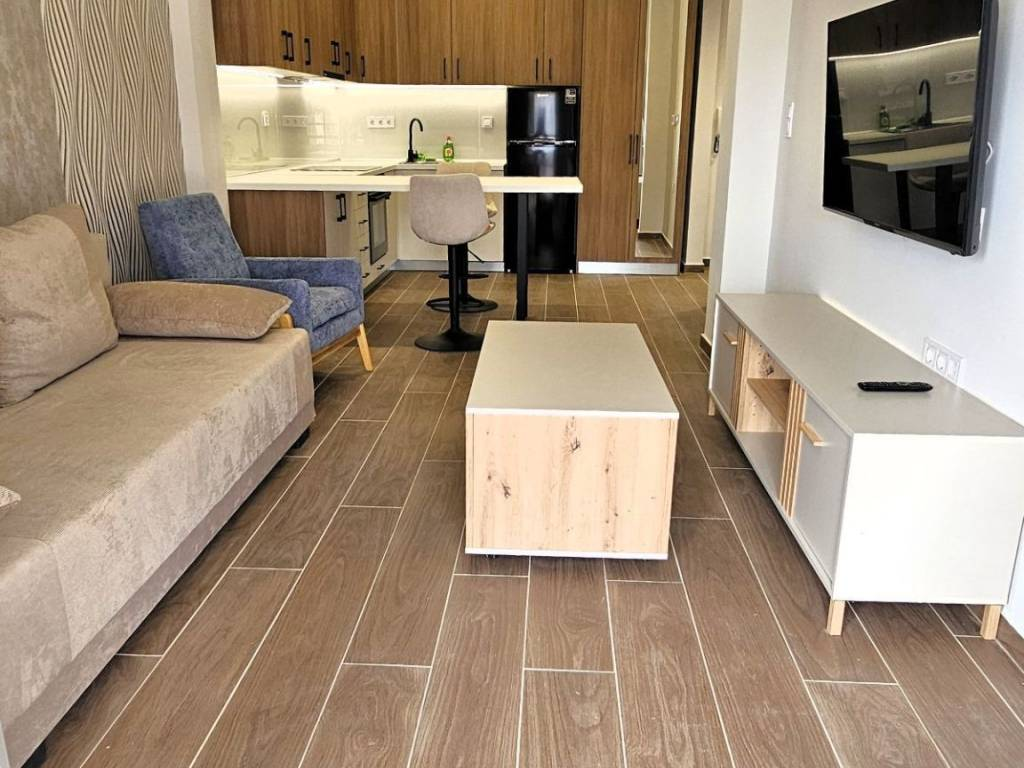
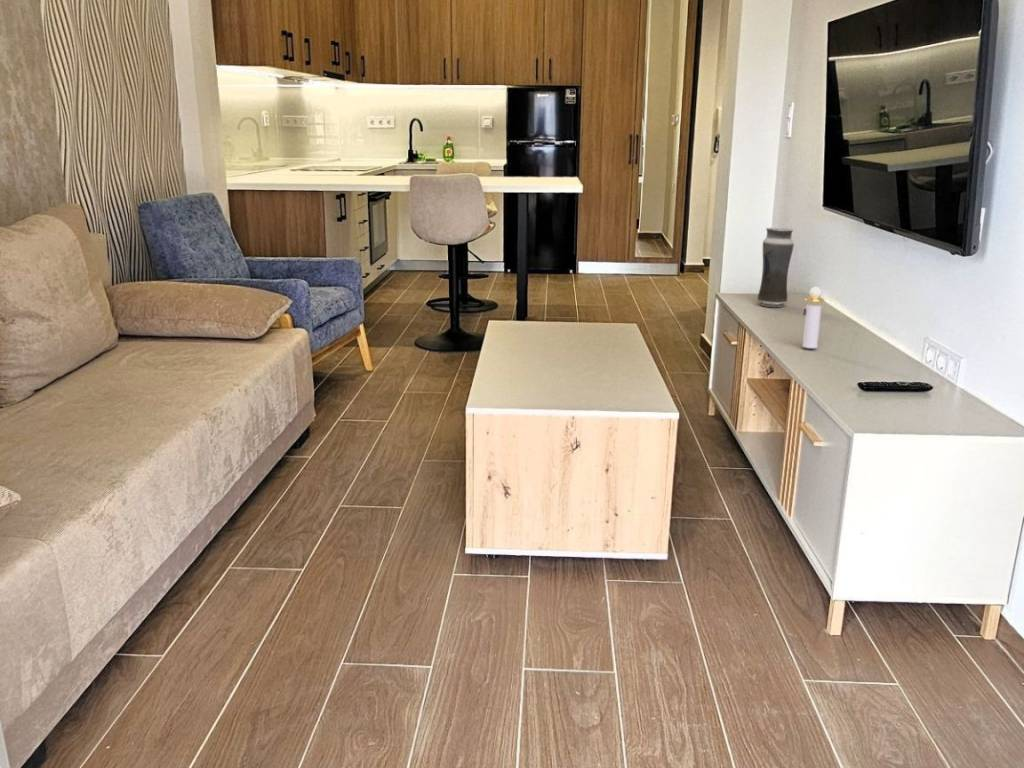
+ vase (775, 267)
+ perfume bottle (812, 318)
